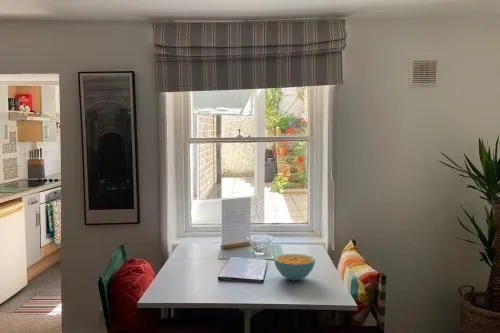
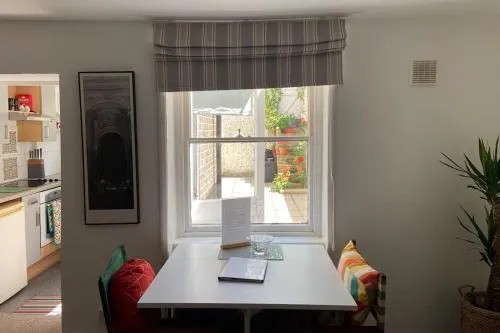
- cereal bowl (294, 268)
